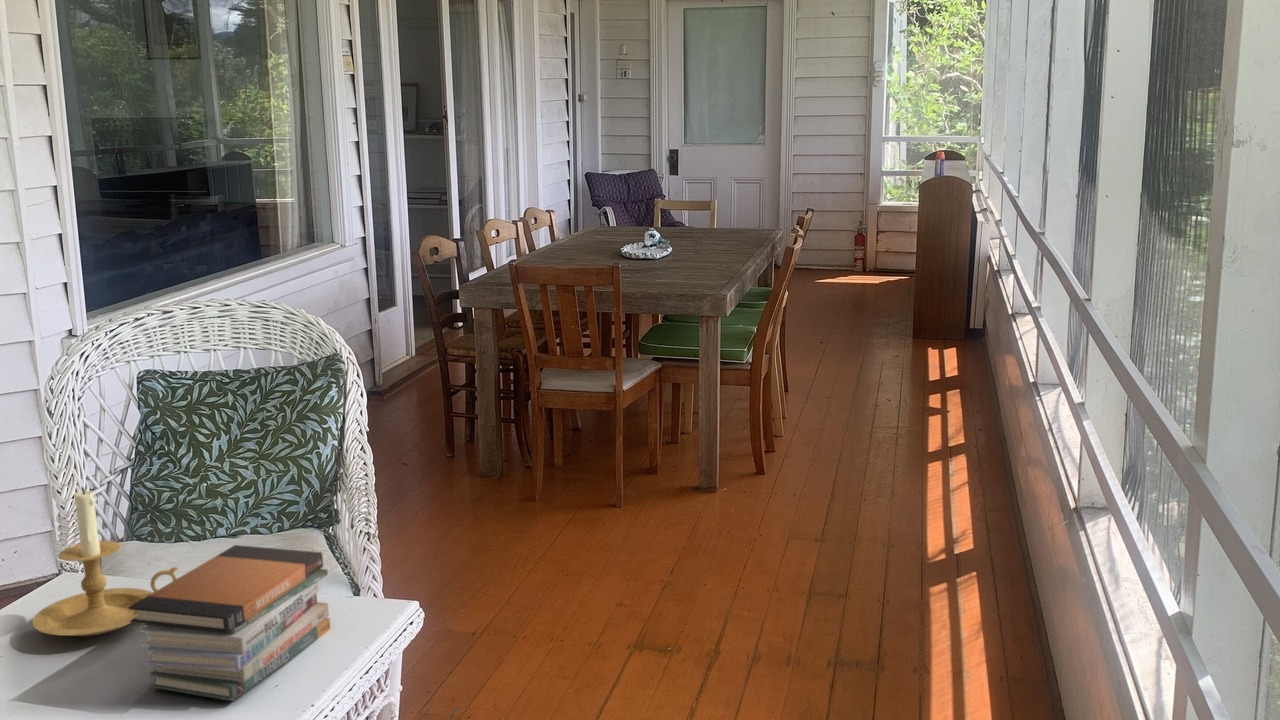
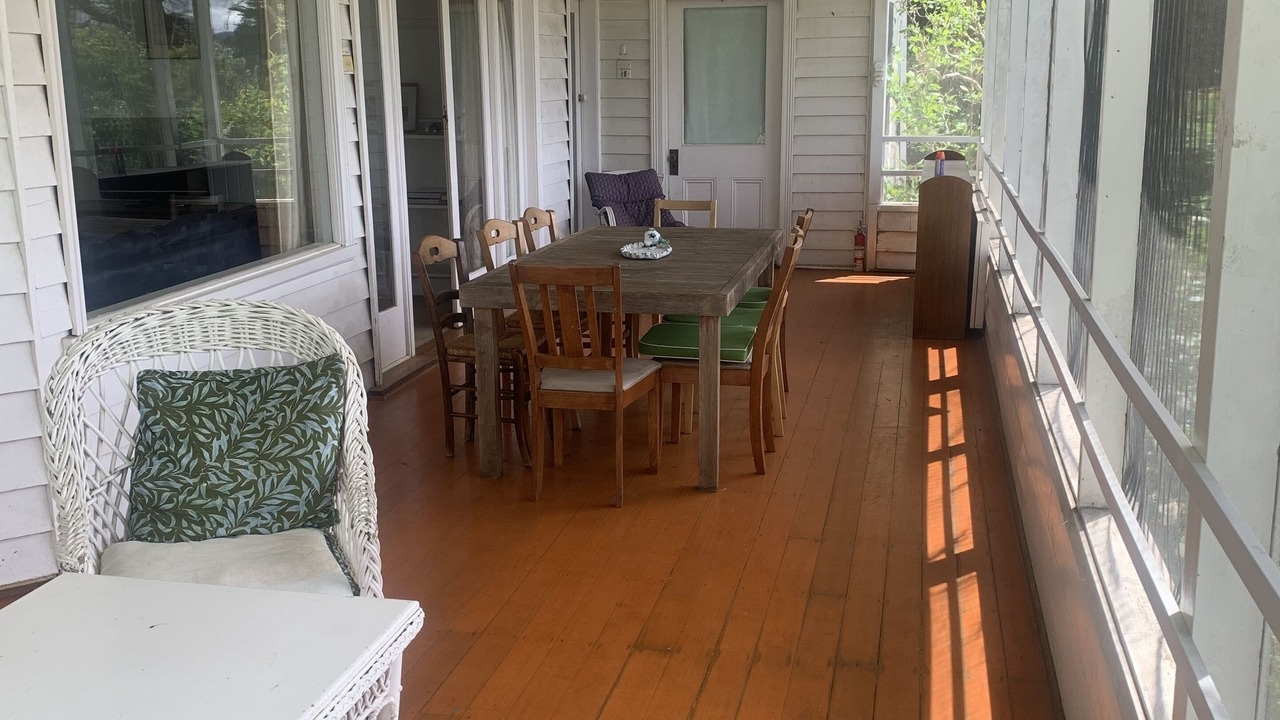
- candle holder (91, 556)
- book stack (236, 619)
